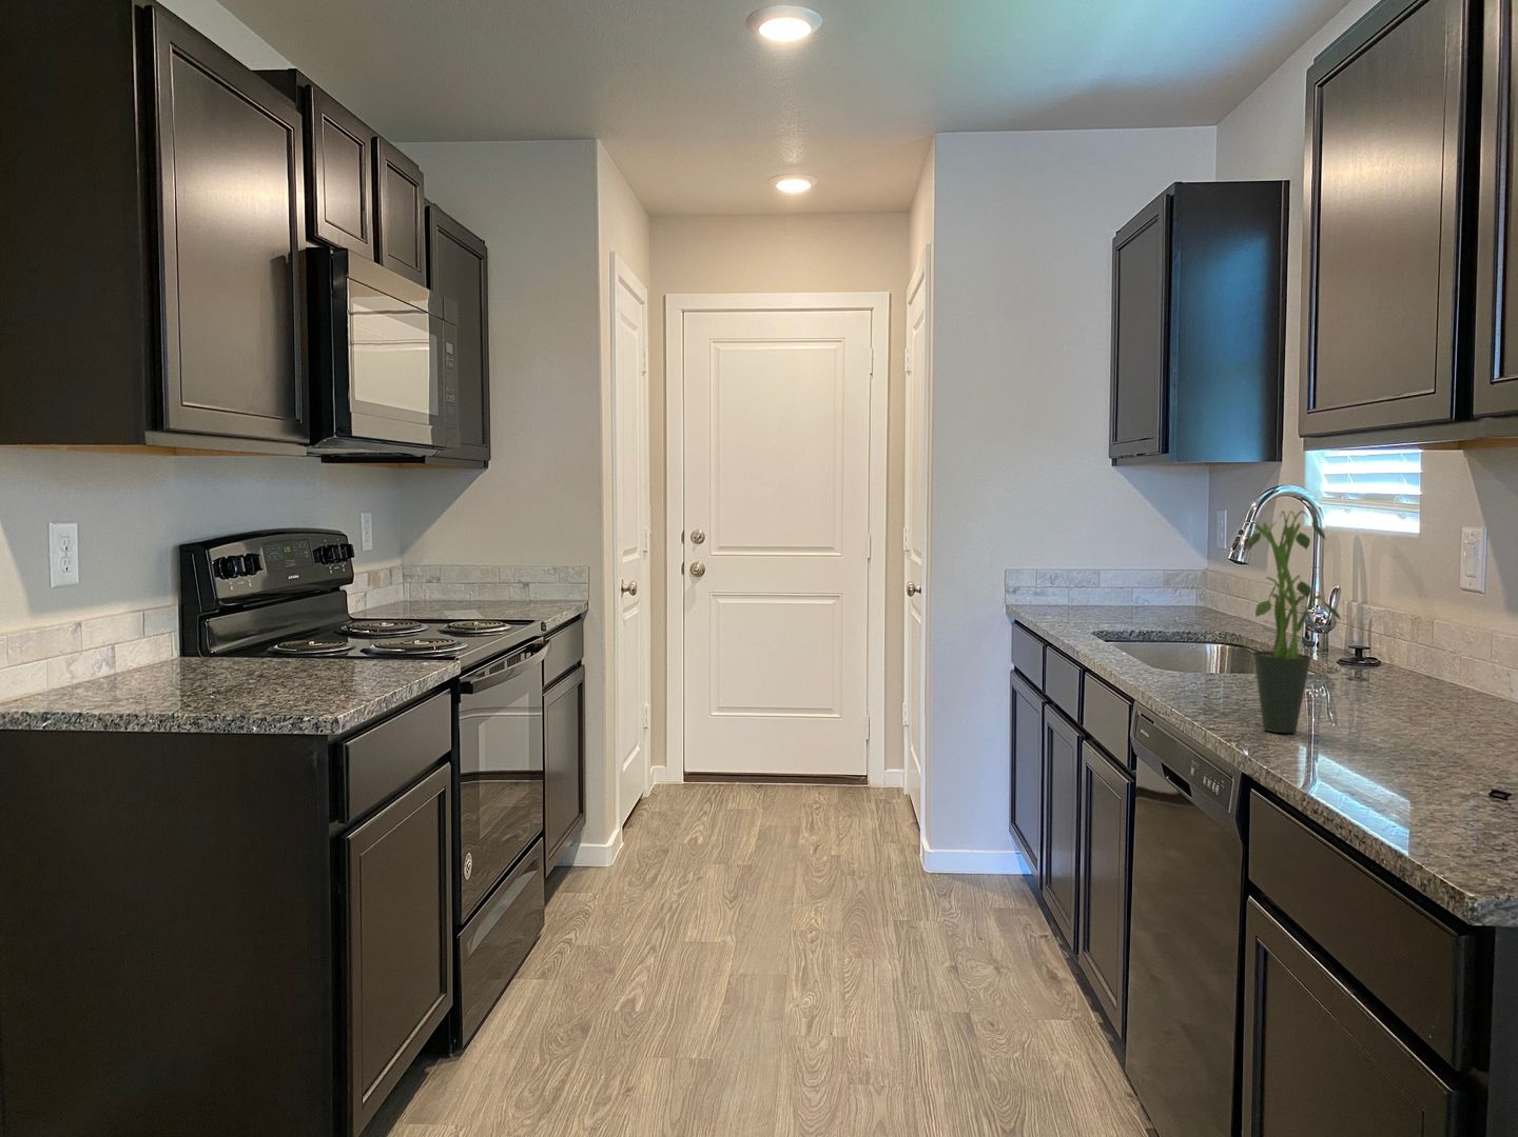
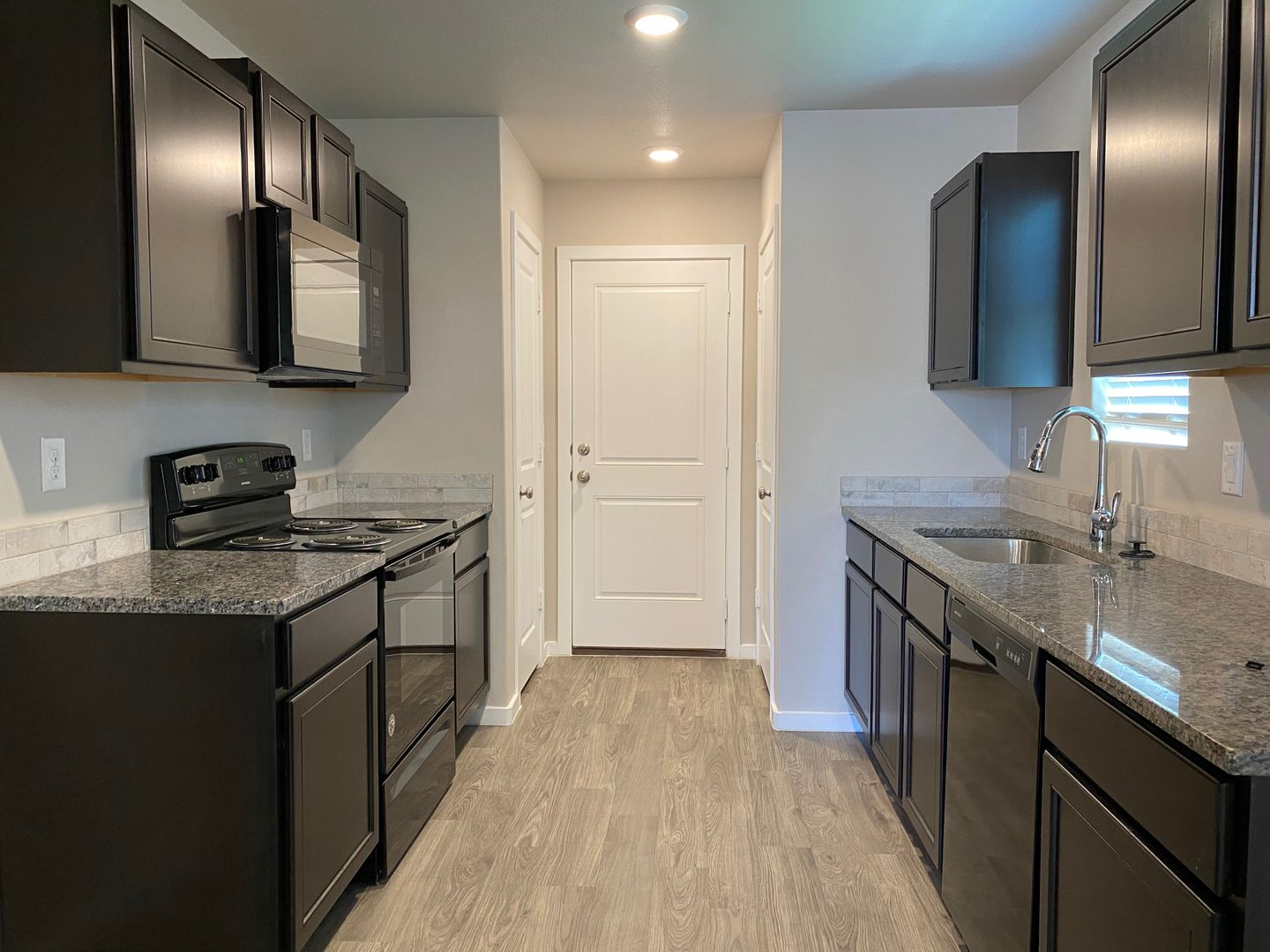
- potted plant (1285, 619)
